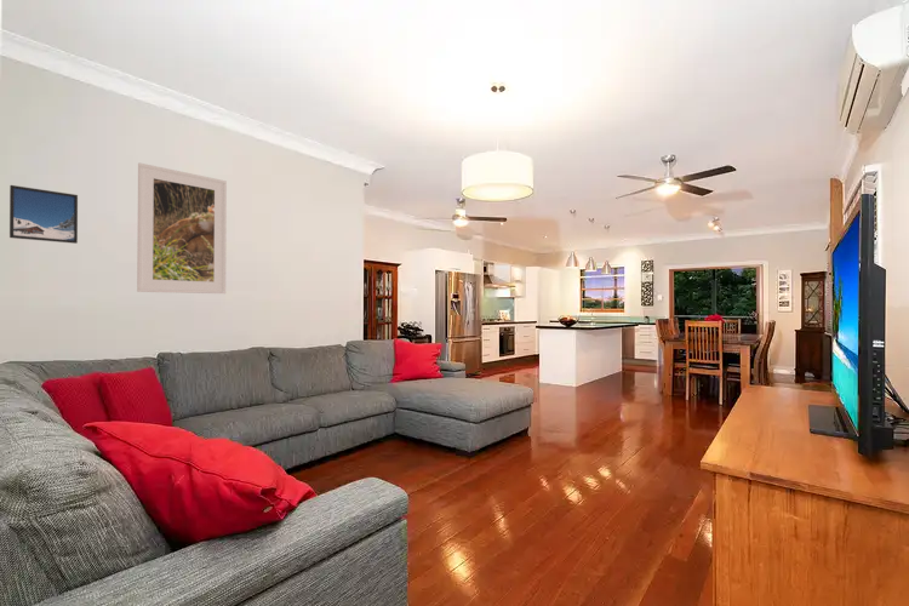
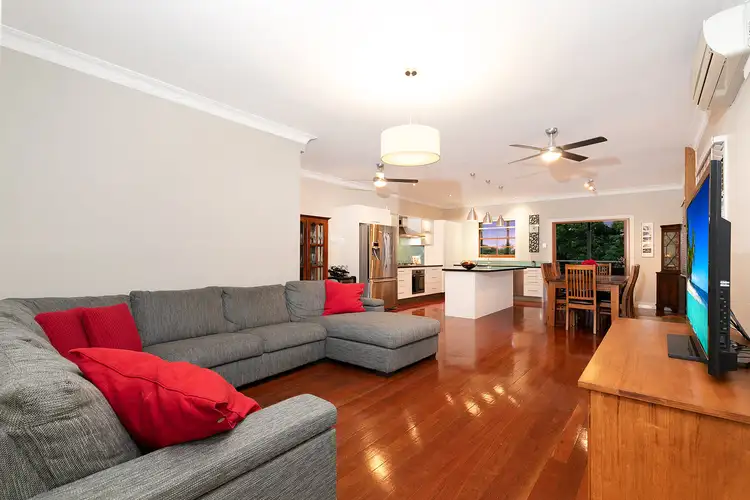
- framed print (45, 215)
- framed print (184, 233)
